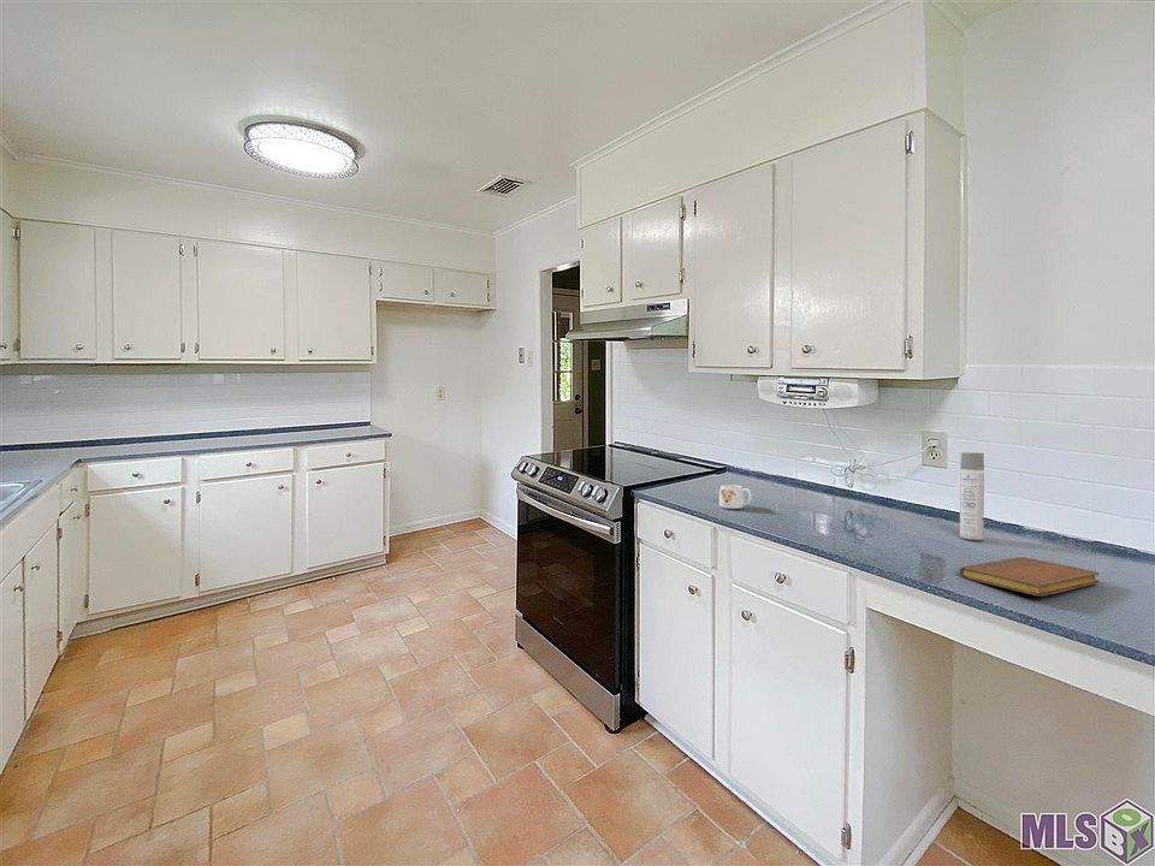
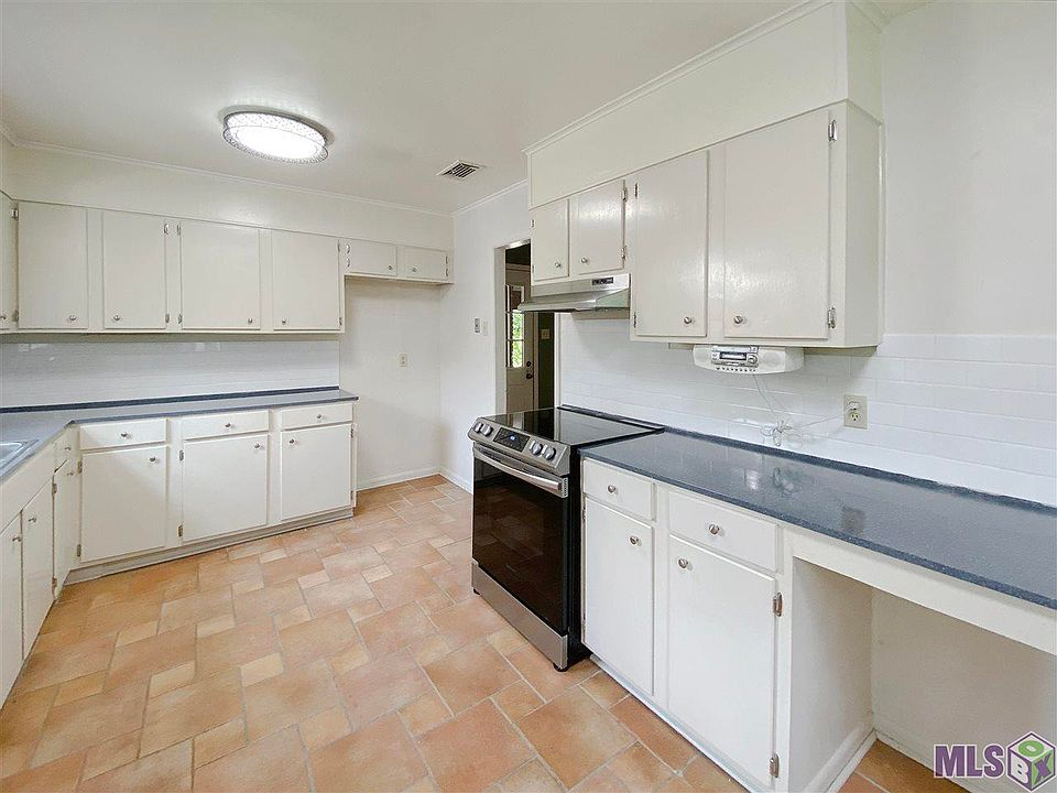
- mug (735, 497)
- notebook (1027, 574)
- spray bottle (971, 496)
